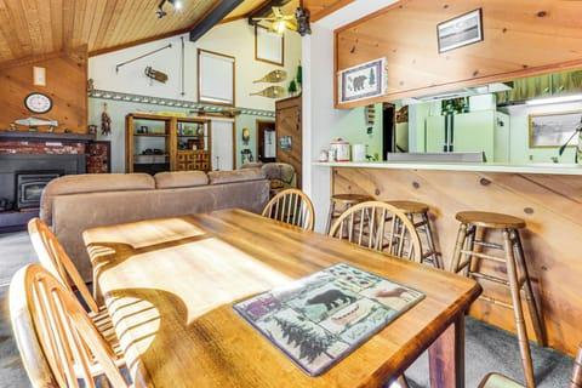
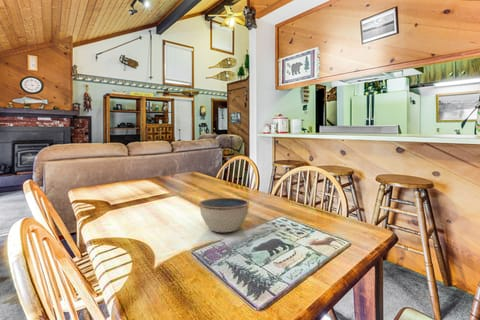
+ bowl (224, 215)
